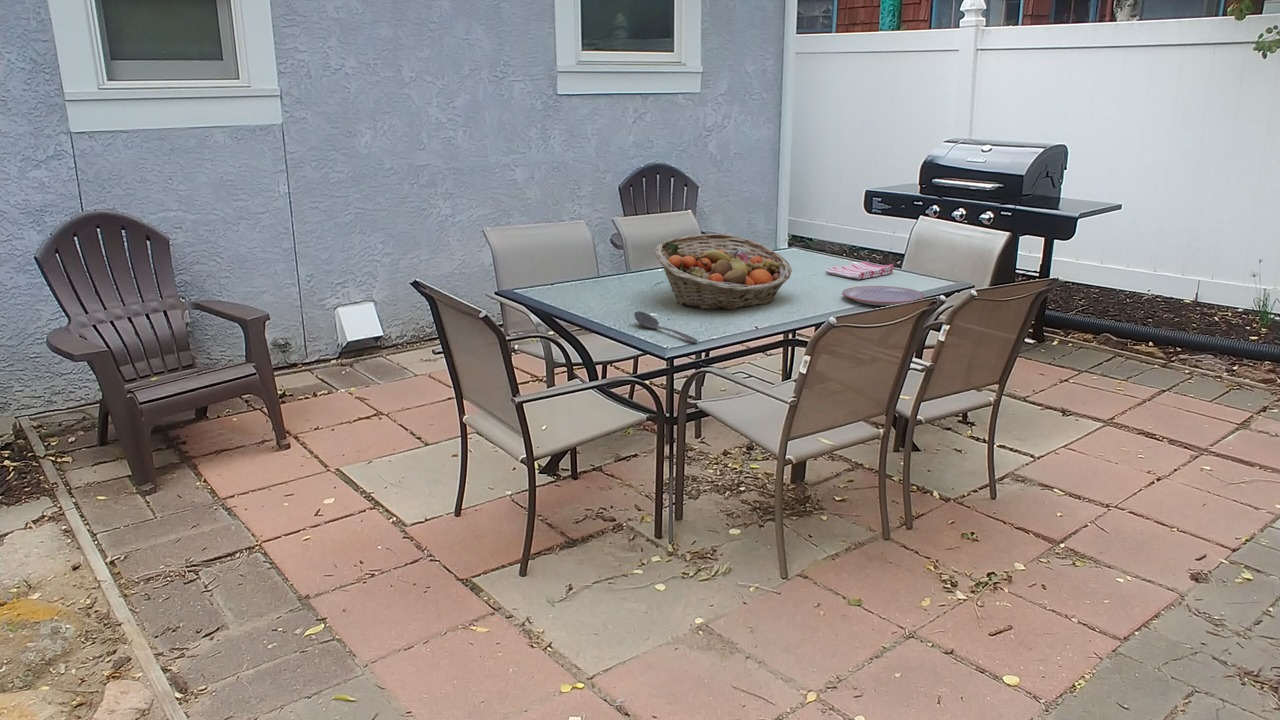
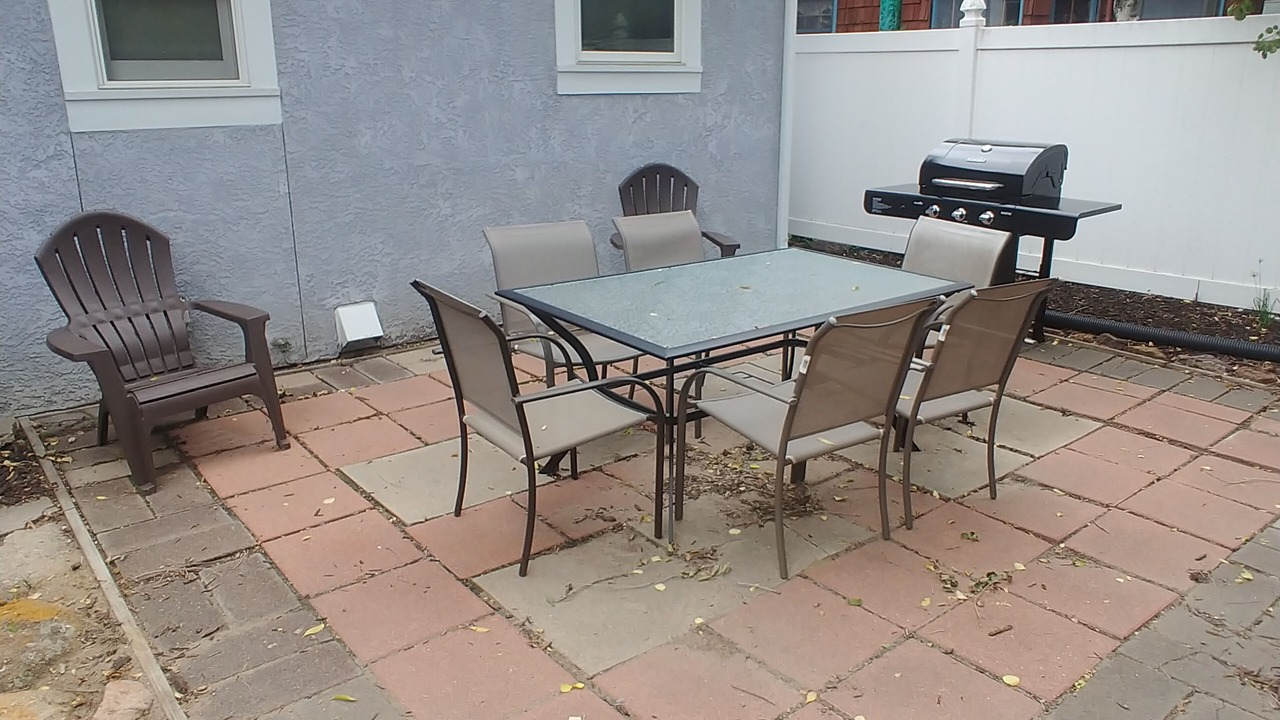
- fruit basket (722, 270)
- dish towel (859, 269)
- plate (882, 296)
- stirrer (665, 328)
